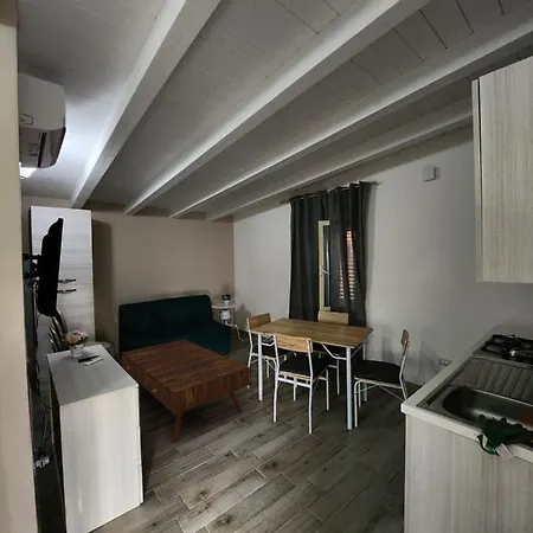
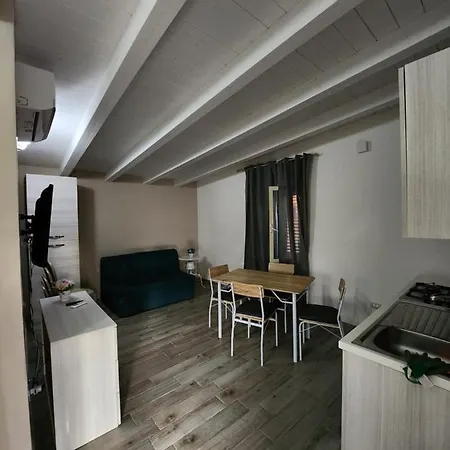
- coffee table (179, 380)
